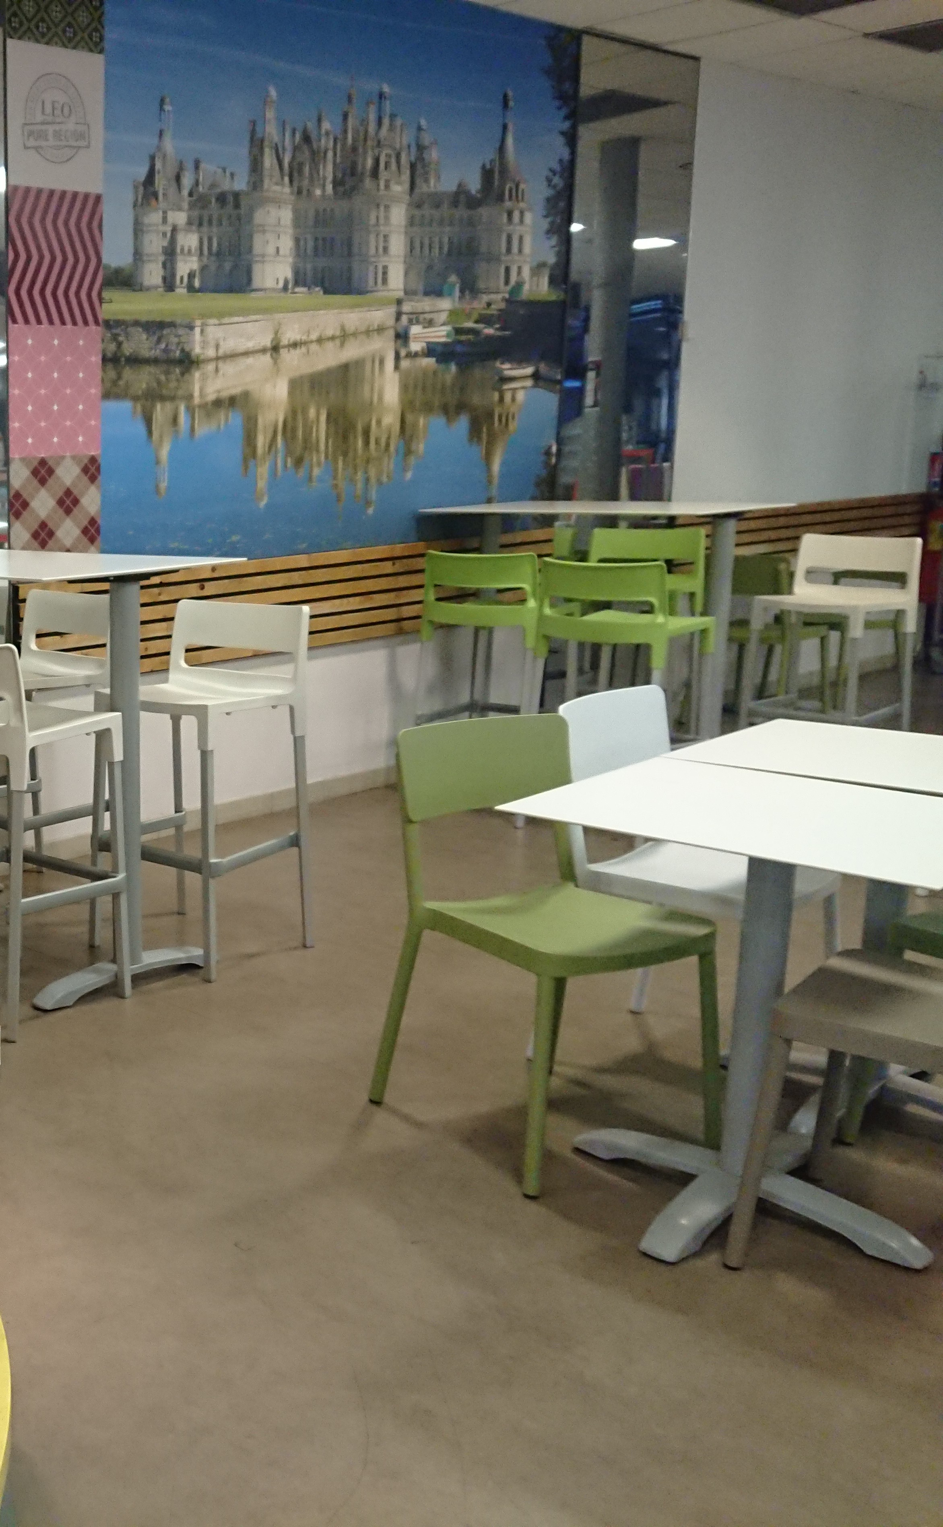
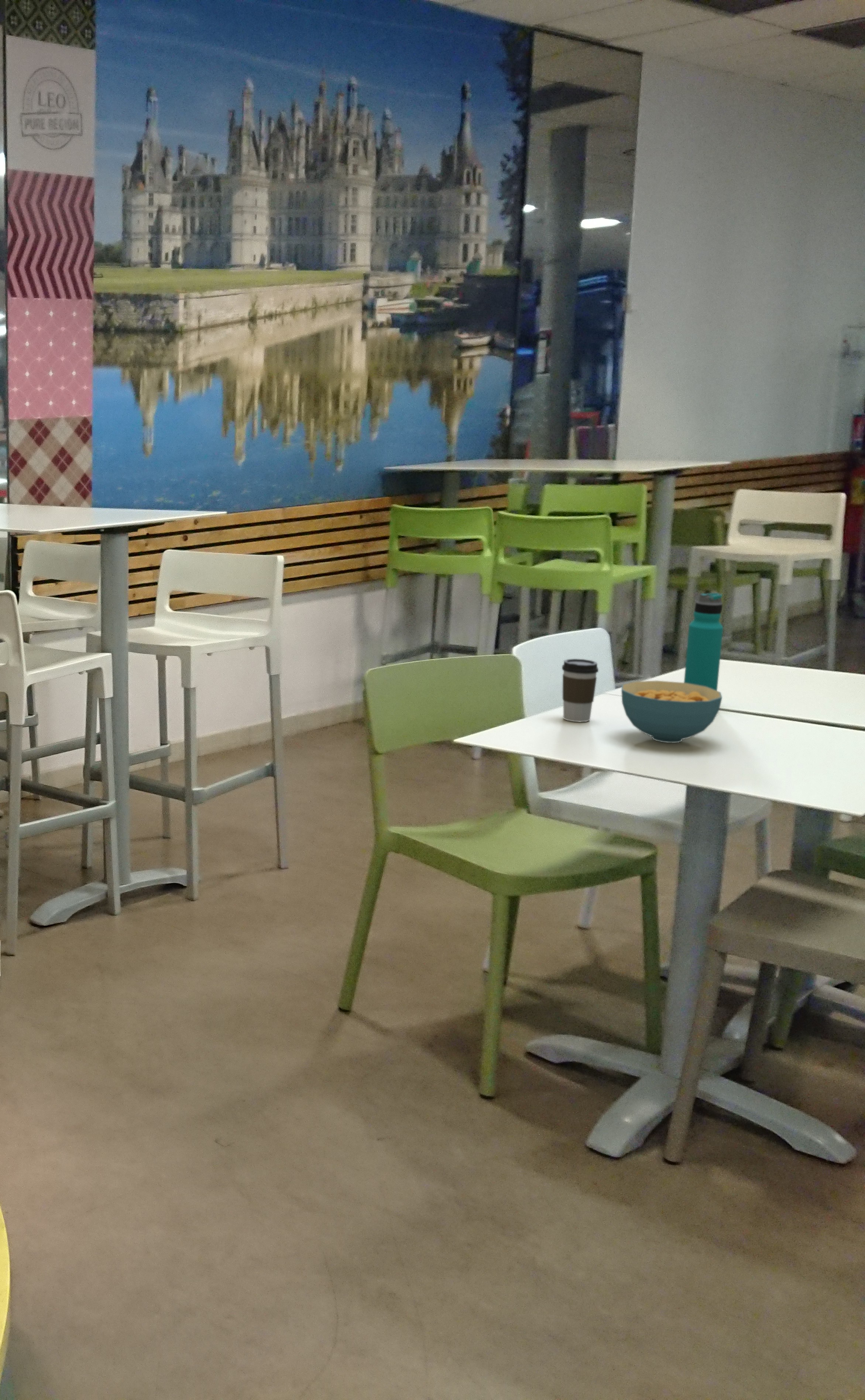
+ coffee cup (579, 690)
+ cereal bowl (669, 715)
+ water bottle (704, 650)
